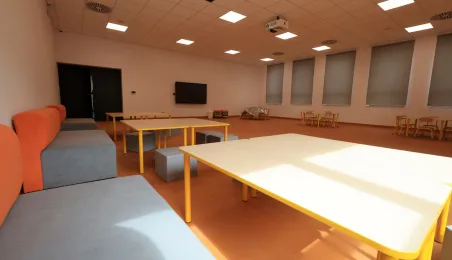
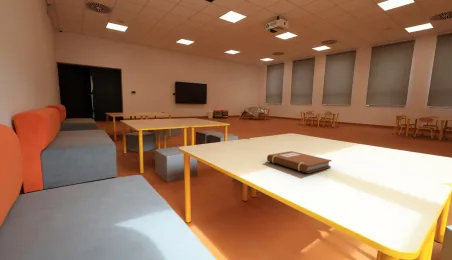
+ notebook (296, 160)
